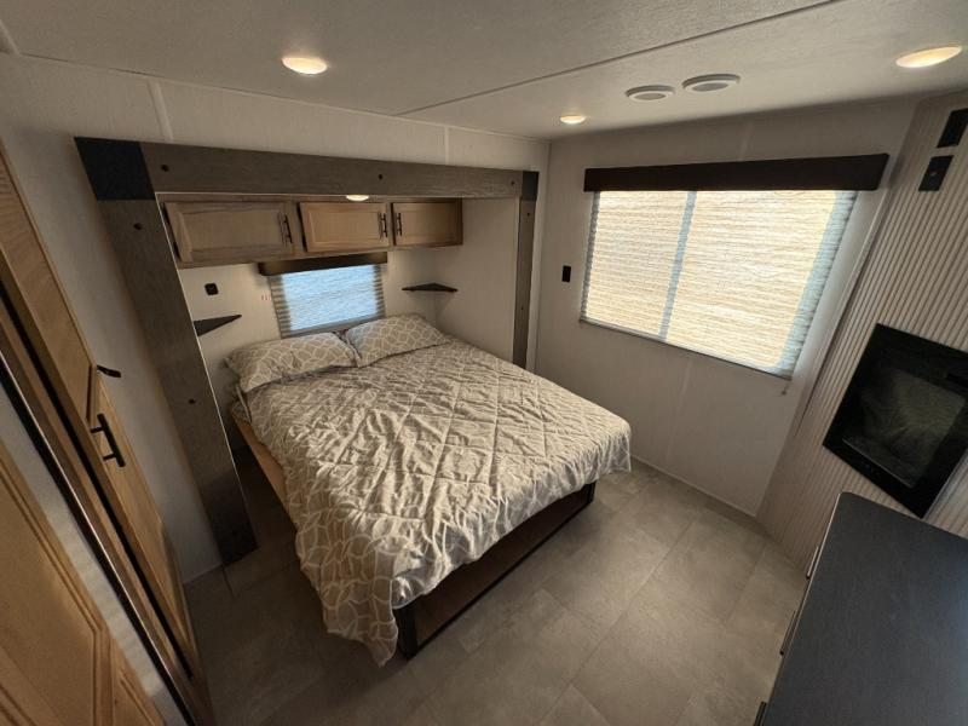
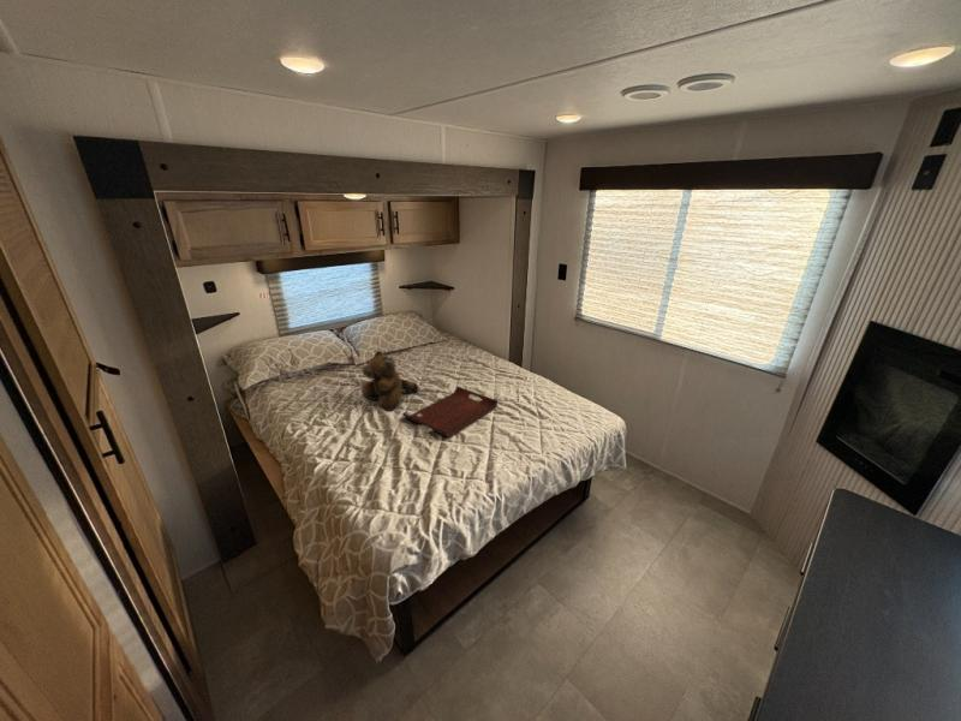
+ serving tray (452, 410)
+ teddy bear (390, 373)
